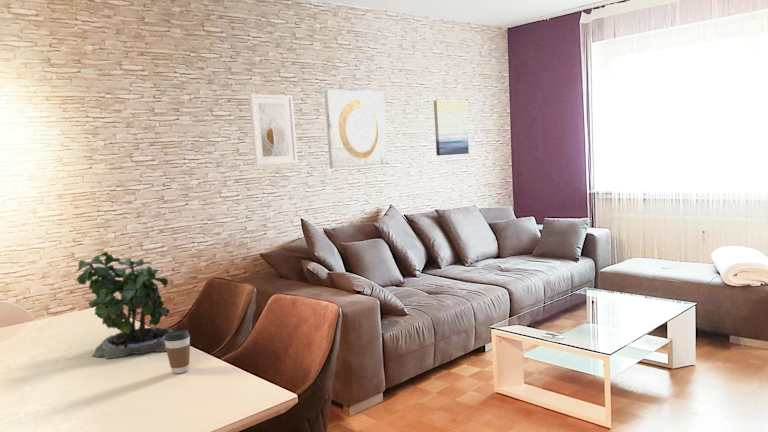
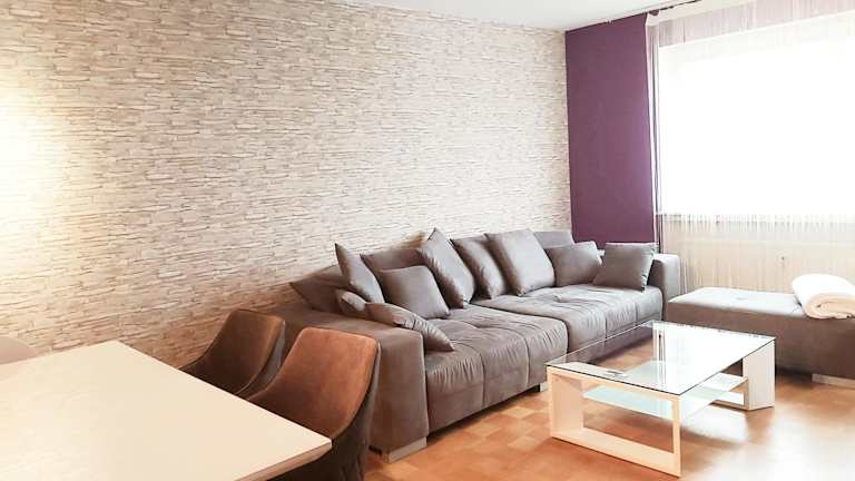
- wall art (357, 128)
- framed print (274, 129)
- potted plant (127, 296)
- wall art (451, 127)
- coffee cup (178, 351)
